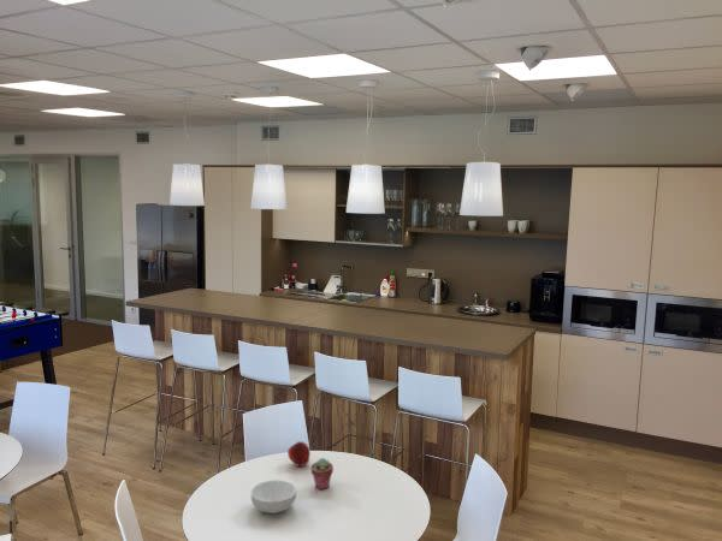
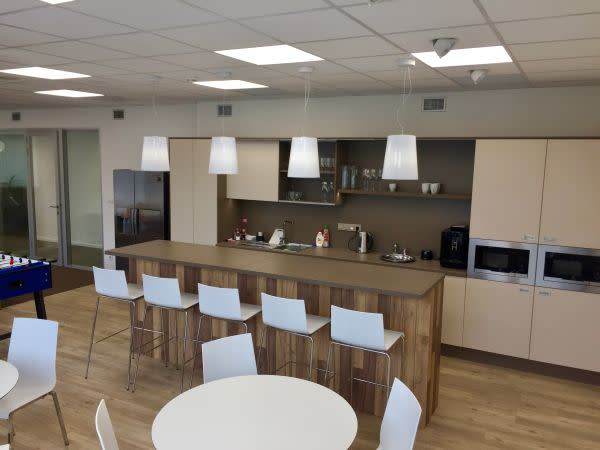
- cereal bowl (273, 499)
- potted succulent (321, 471)
- apple (298, 453)
